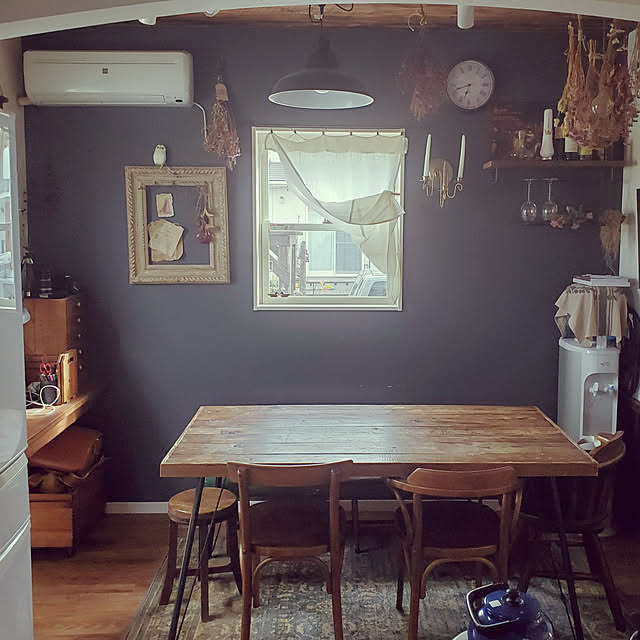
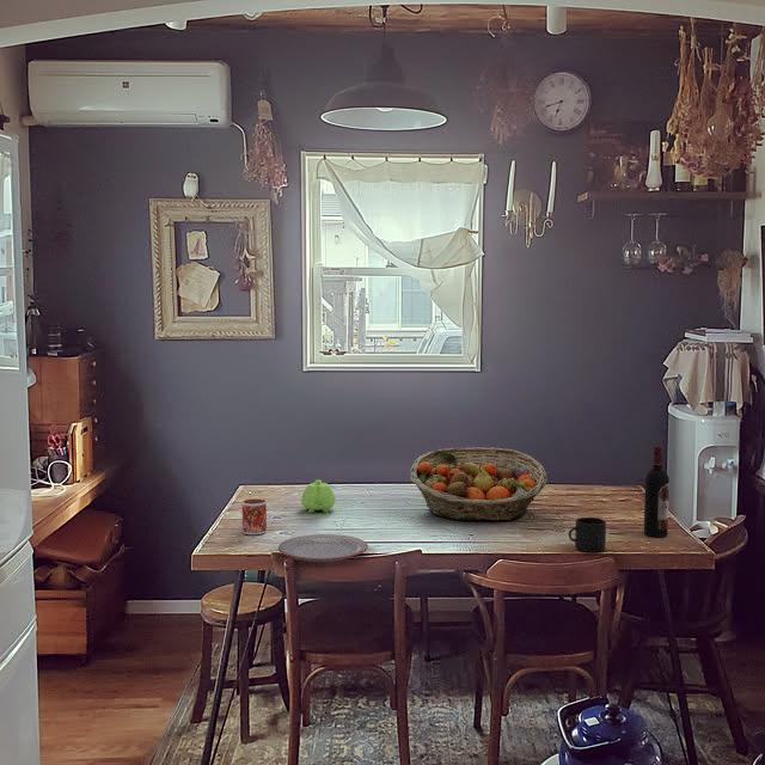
+ mug (586, 534)
+ mug (255, 515)
+ teapot (318, 495)
+ wine bottle (656, 490)
+ plate (323, 549)
+ fruit basket (477, 483)
